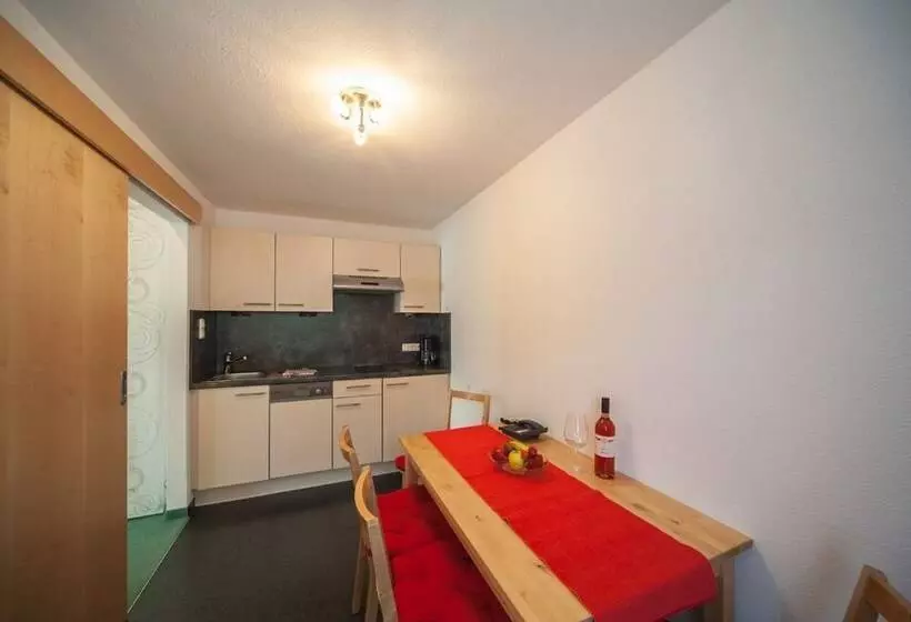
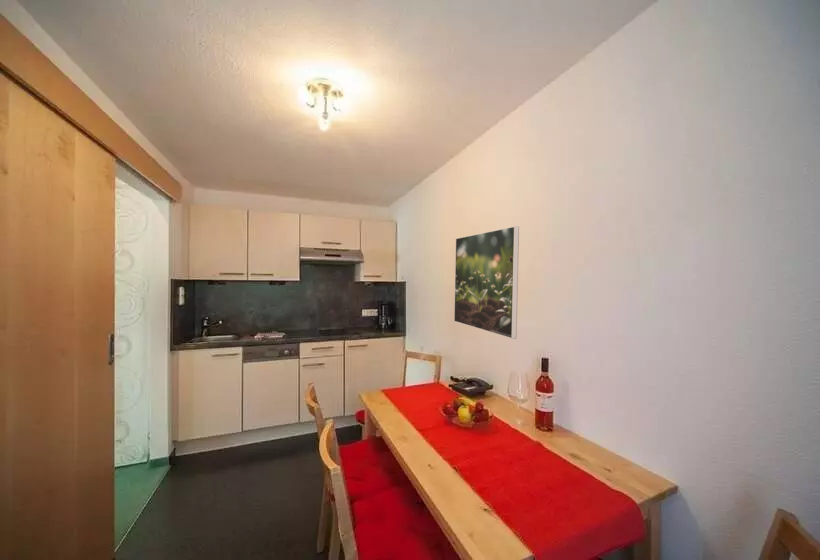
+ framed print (481, 281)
